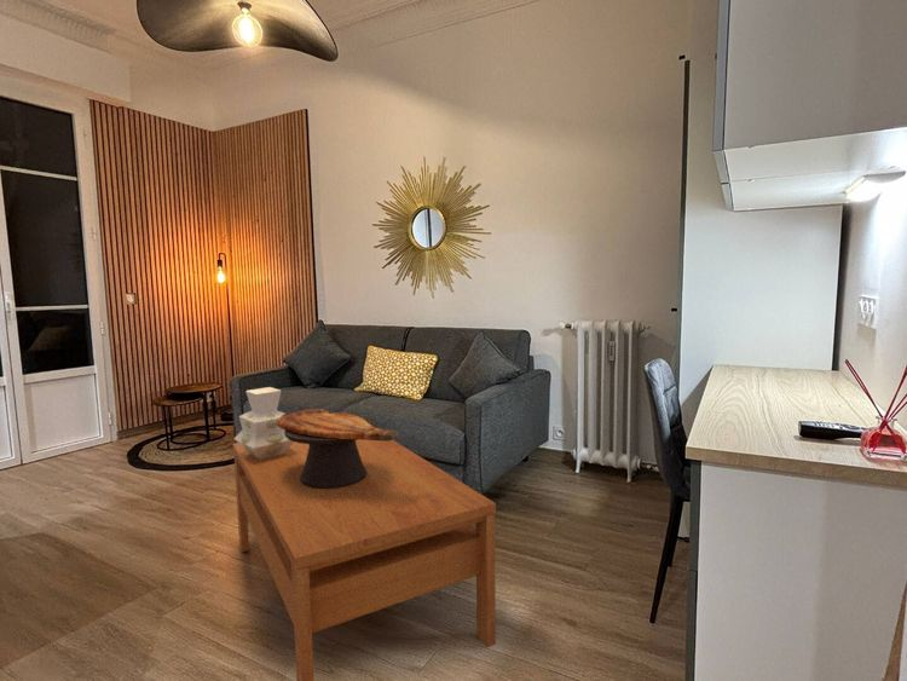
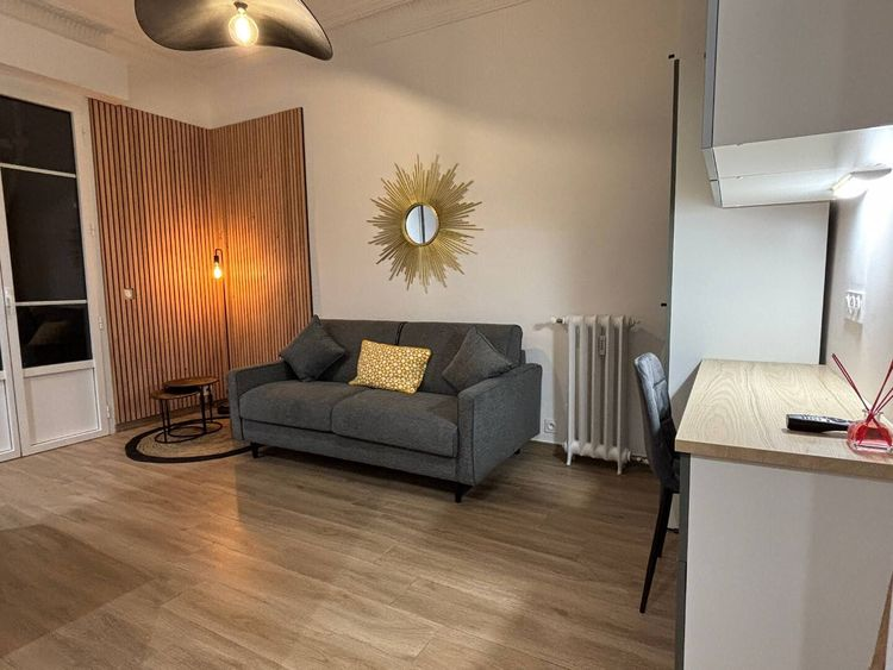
- vase (265, 421)
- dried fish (335, 449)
- coffee table (343, 529)
